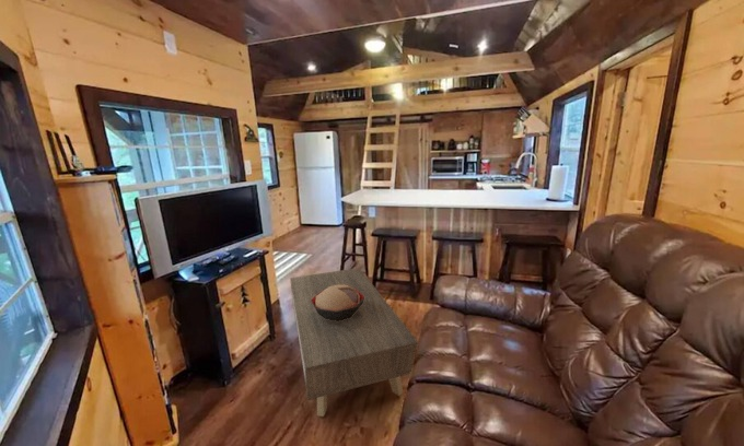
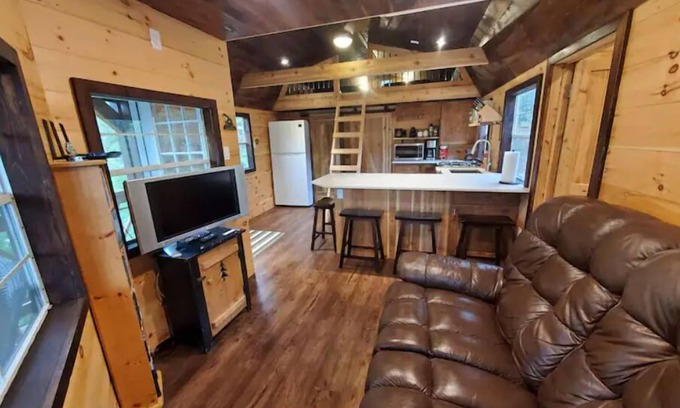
- coffee table (344, 331)
- decorative bowl (337, 300)
